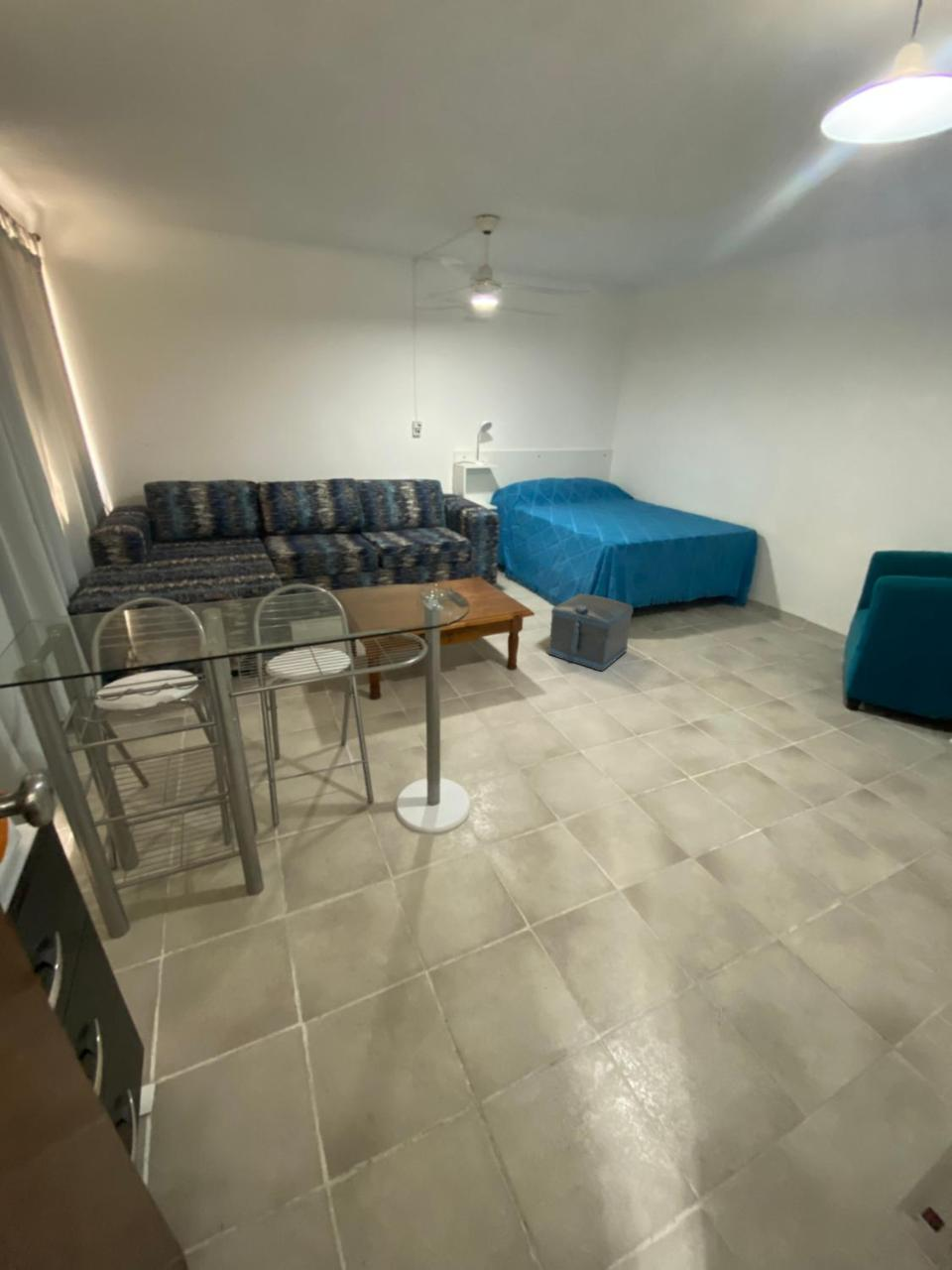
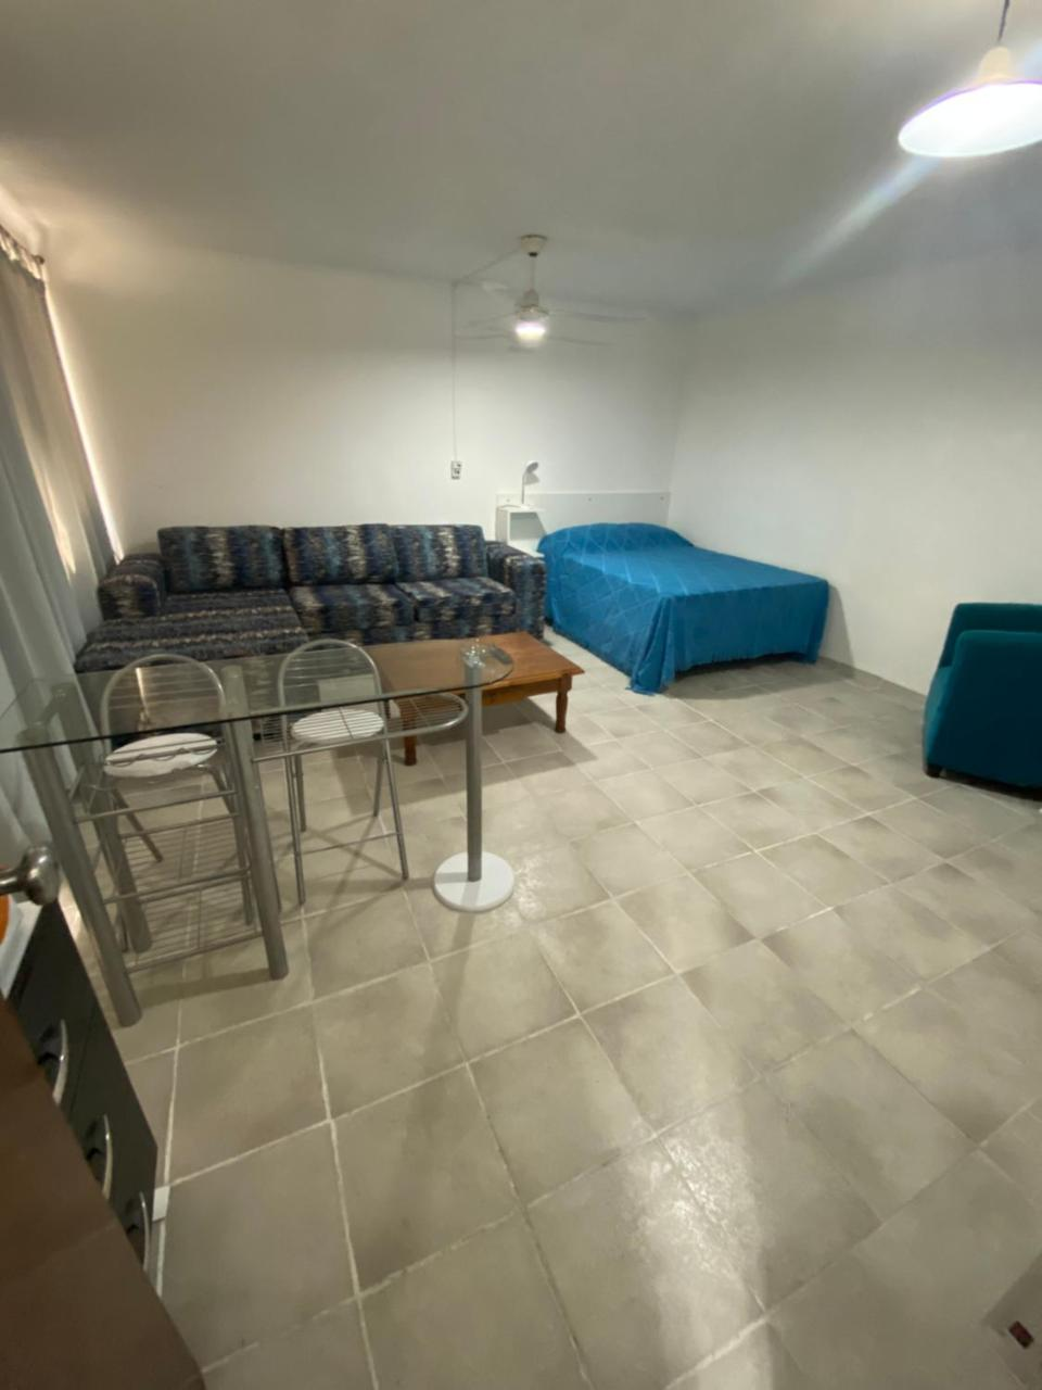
- ottoman (590, 626)
